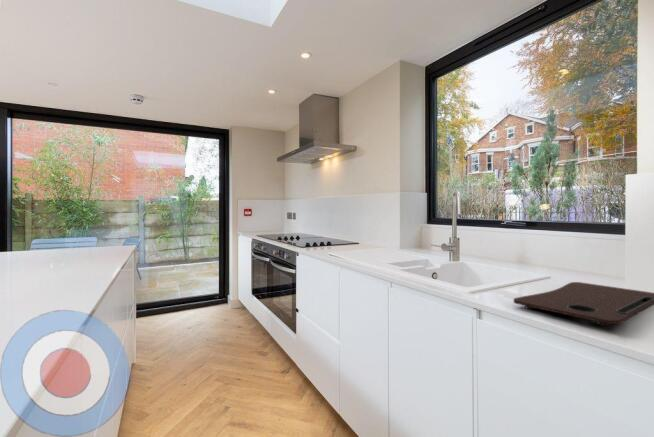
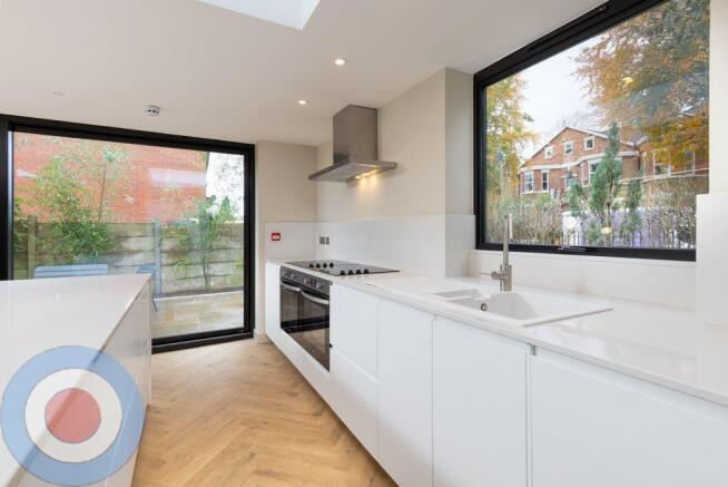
- cutting board (590, 300)
